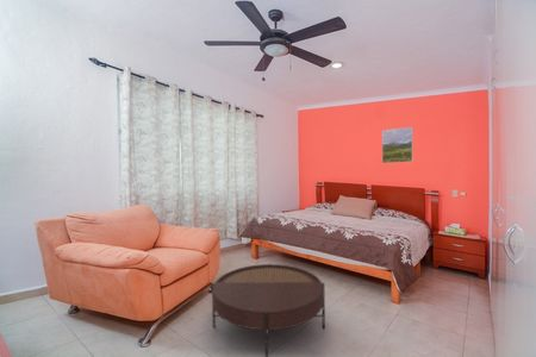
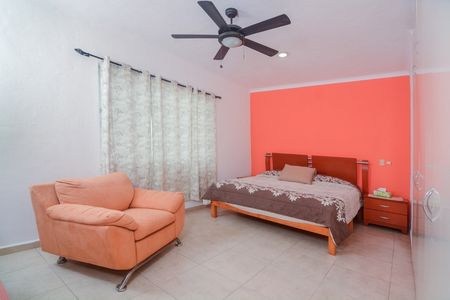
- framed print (397, 145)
- coffee table (268, 305)
